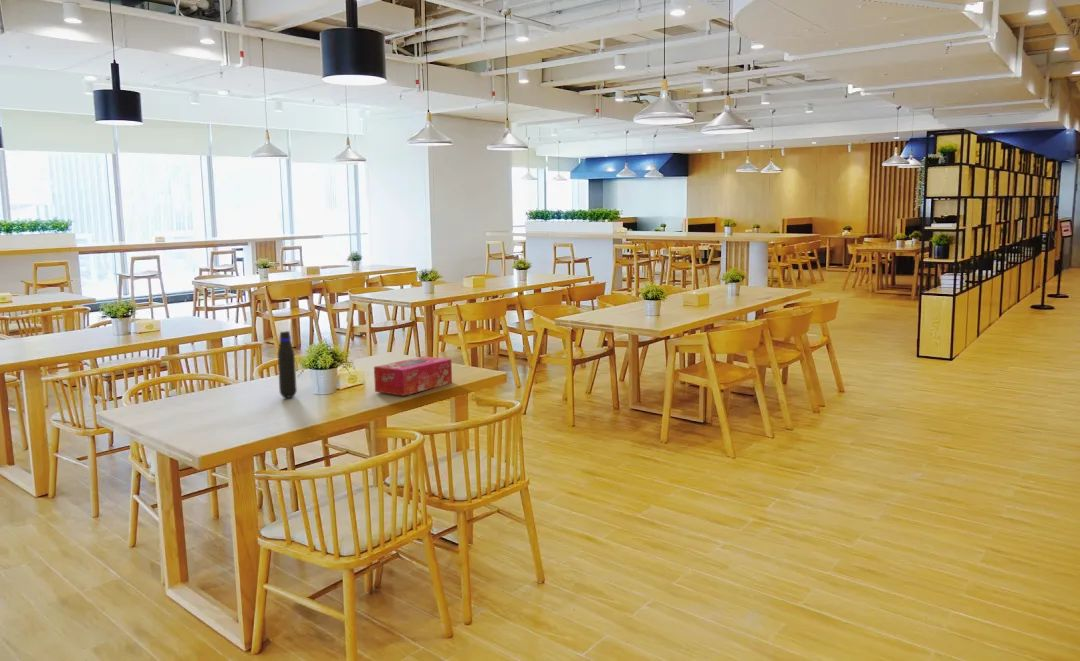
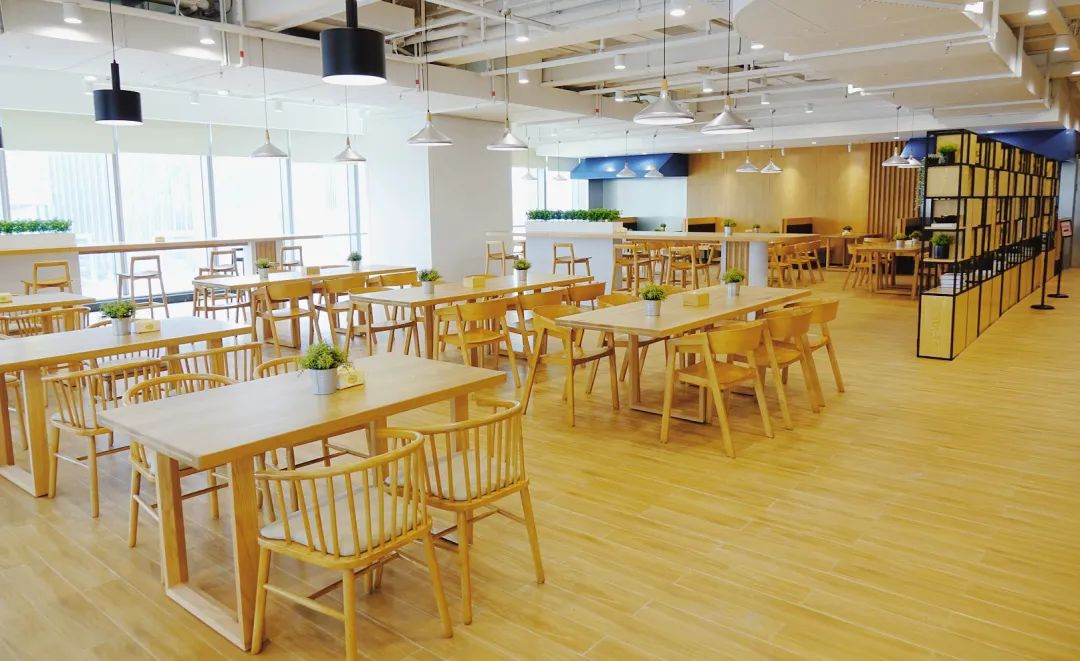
- water bottle (286, 364)
- tissue box (414, 375)
